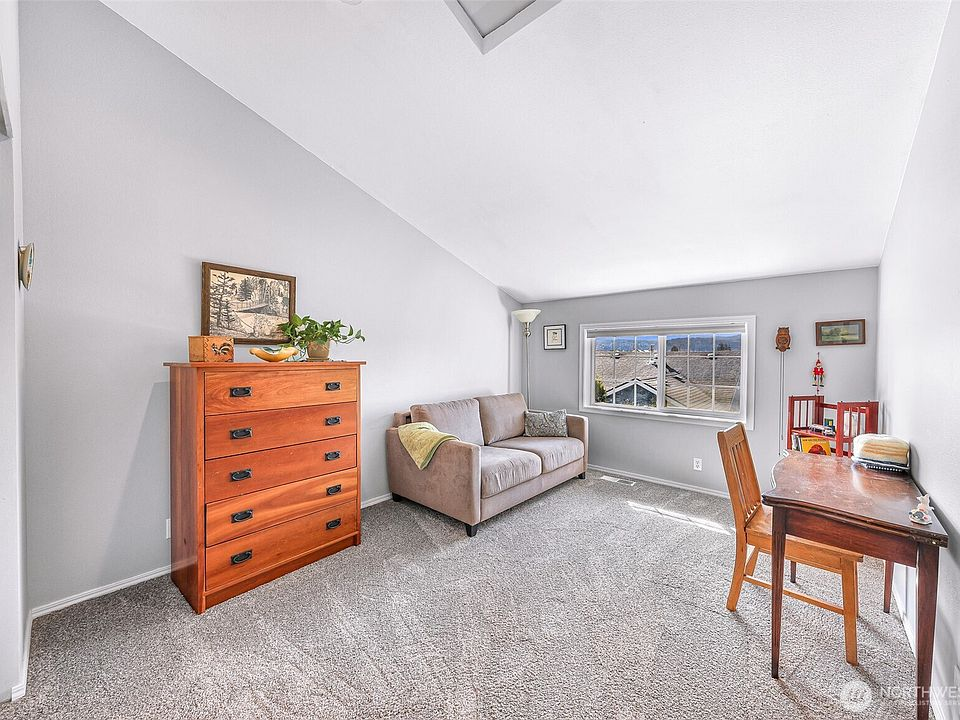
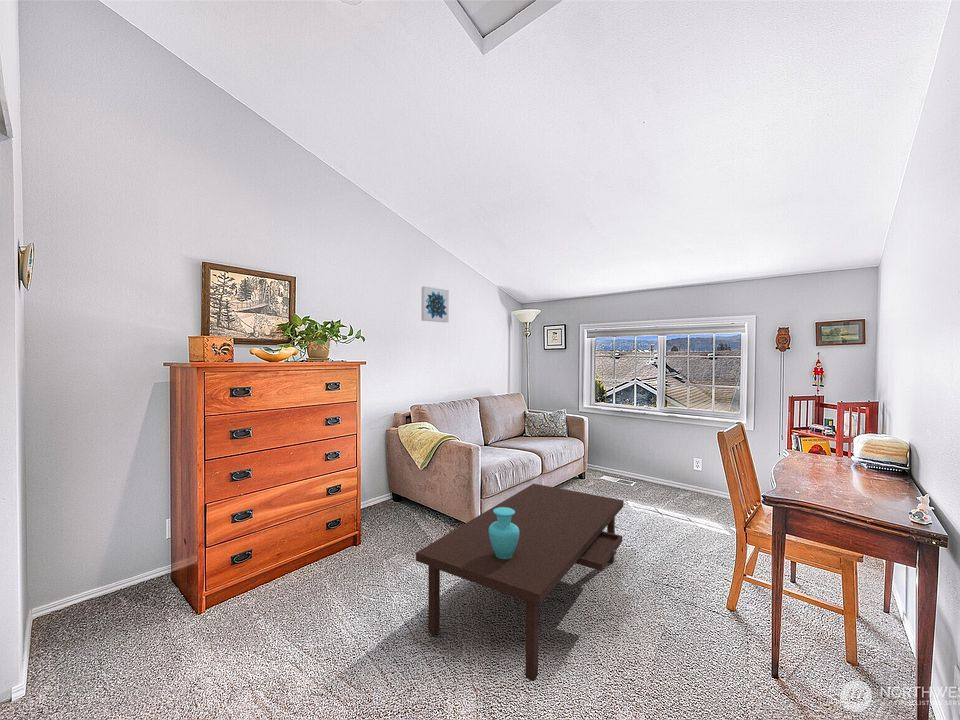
+ coffee table (545, 540)
+ wall art (435, 304)
